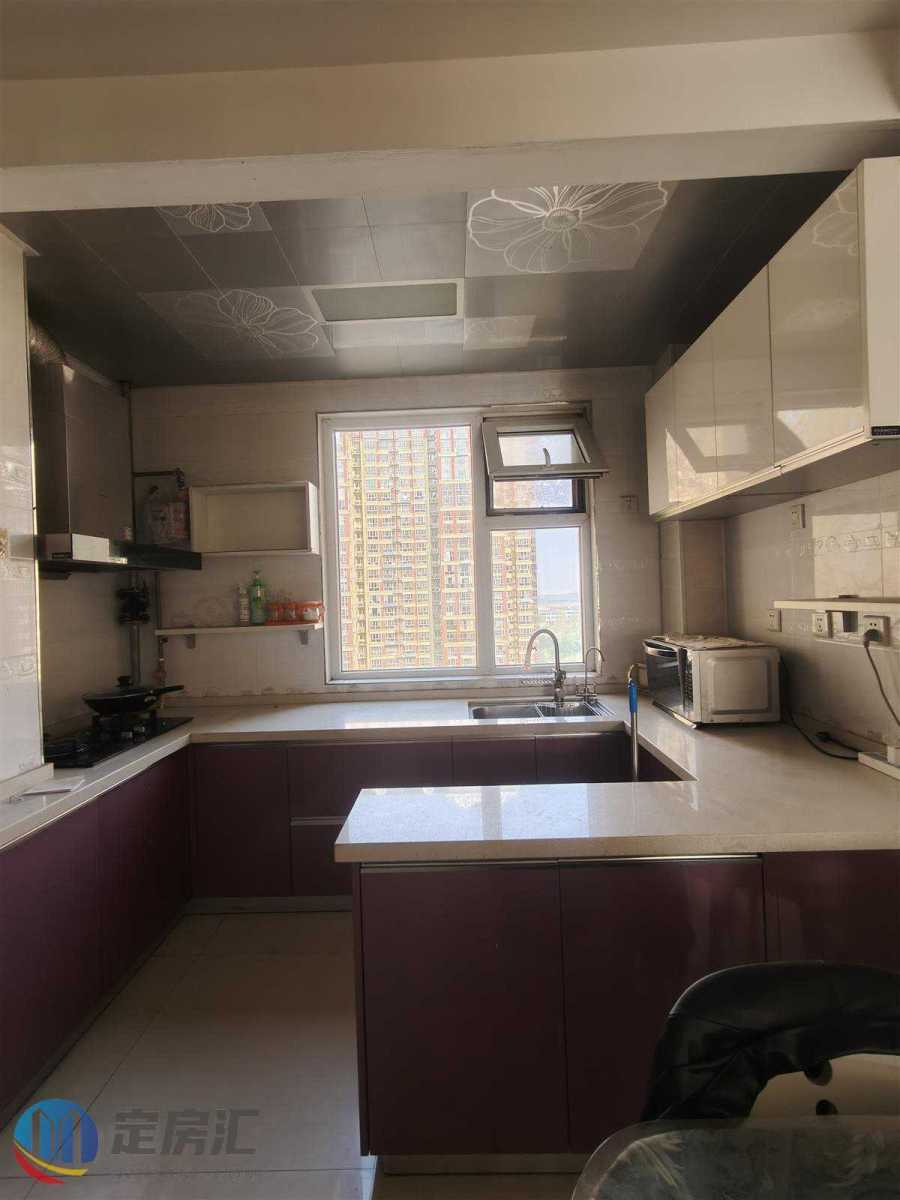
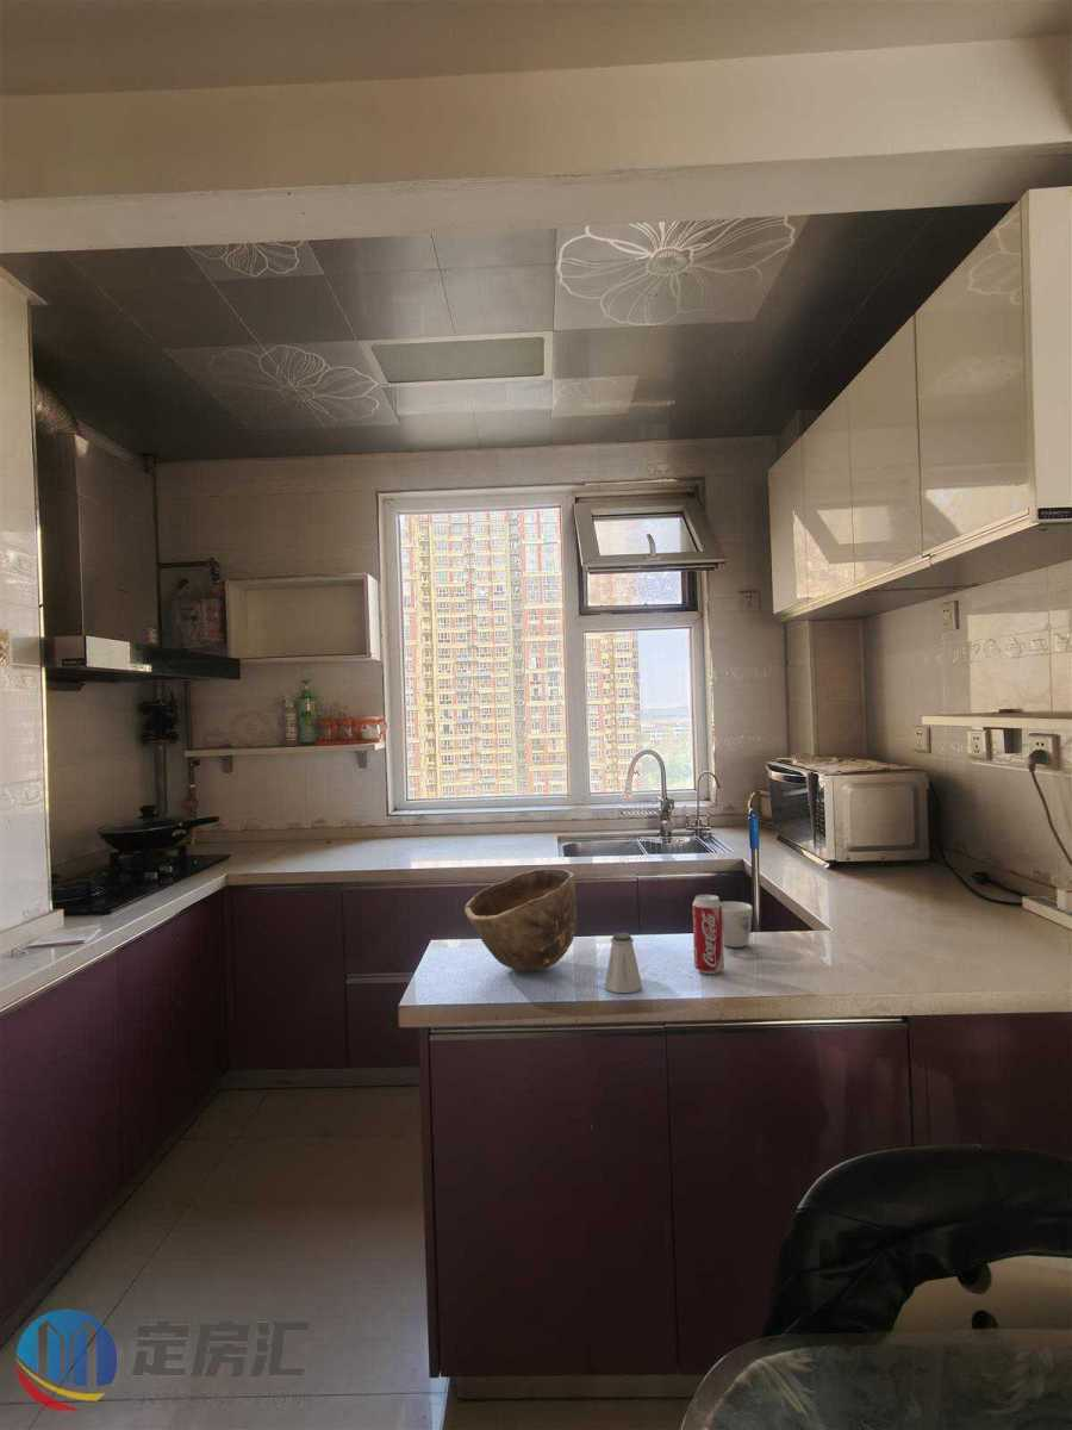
+ bowl (521, 922)
+ saltshaker (622, 960)
+ beverage can (708, 933)
+ mug (727, 926)
